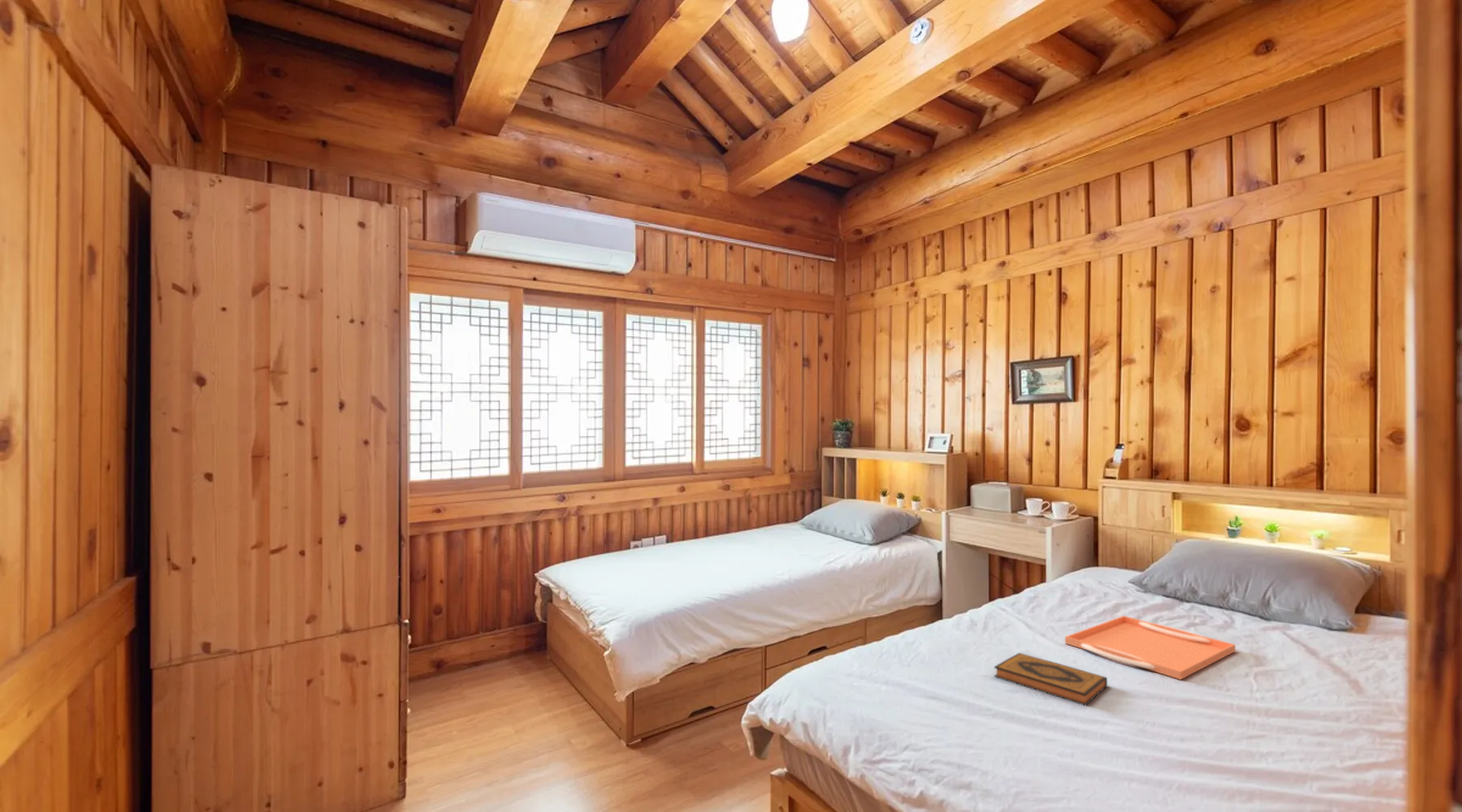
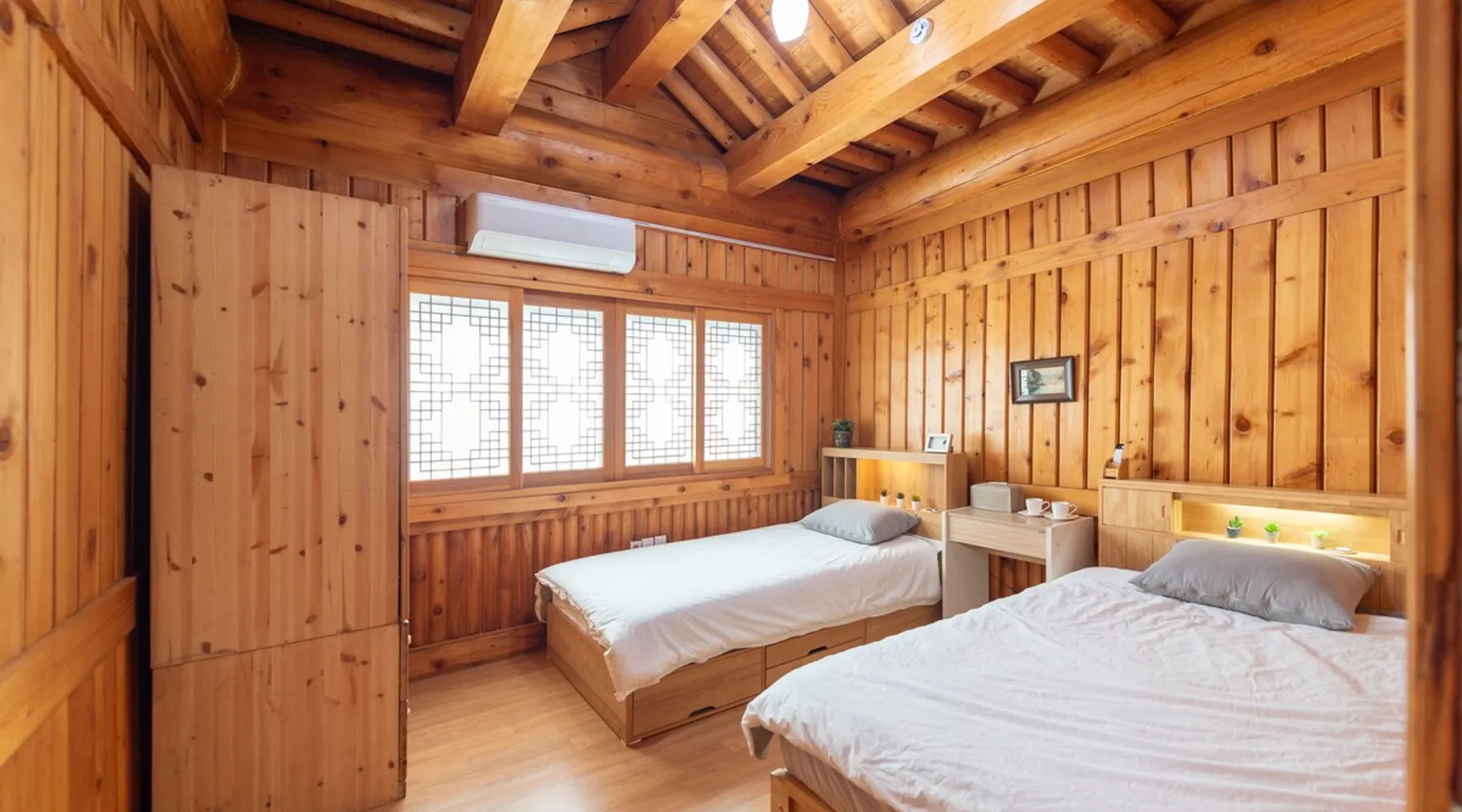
- hardback book (1049, 676)
- serving tray (1148, 643)
